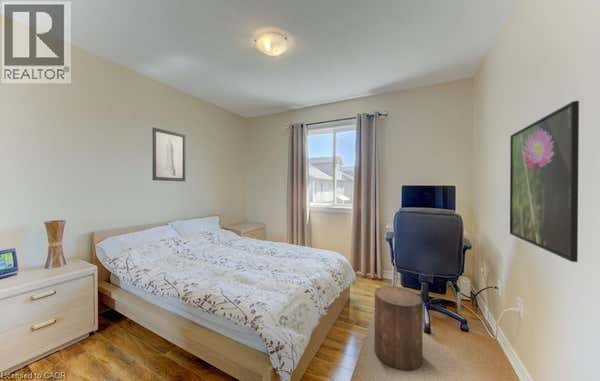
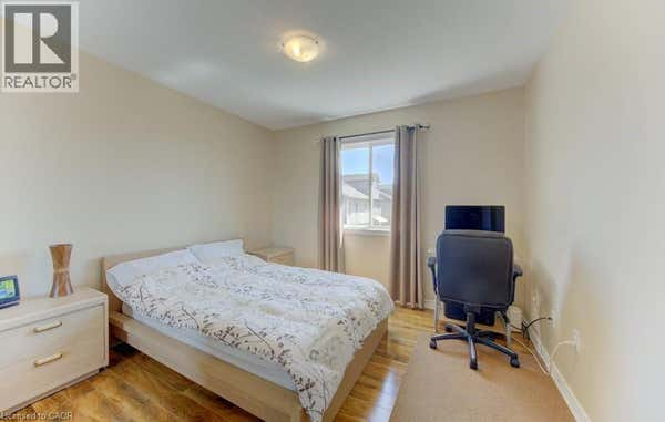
- stool (397, 324)
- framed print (535, 183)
- wall art (170, 156)
